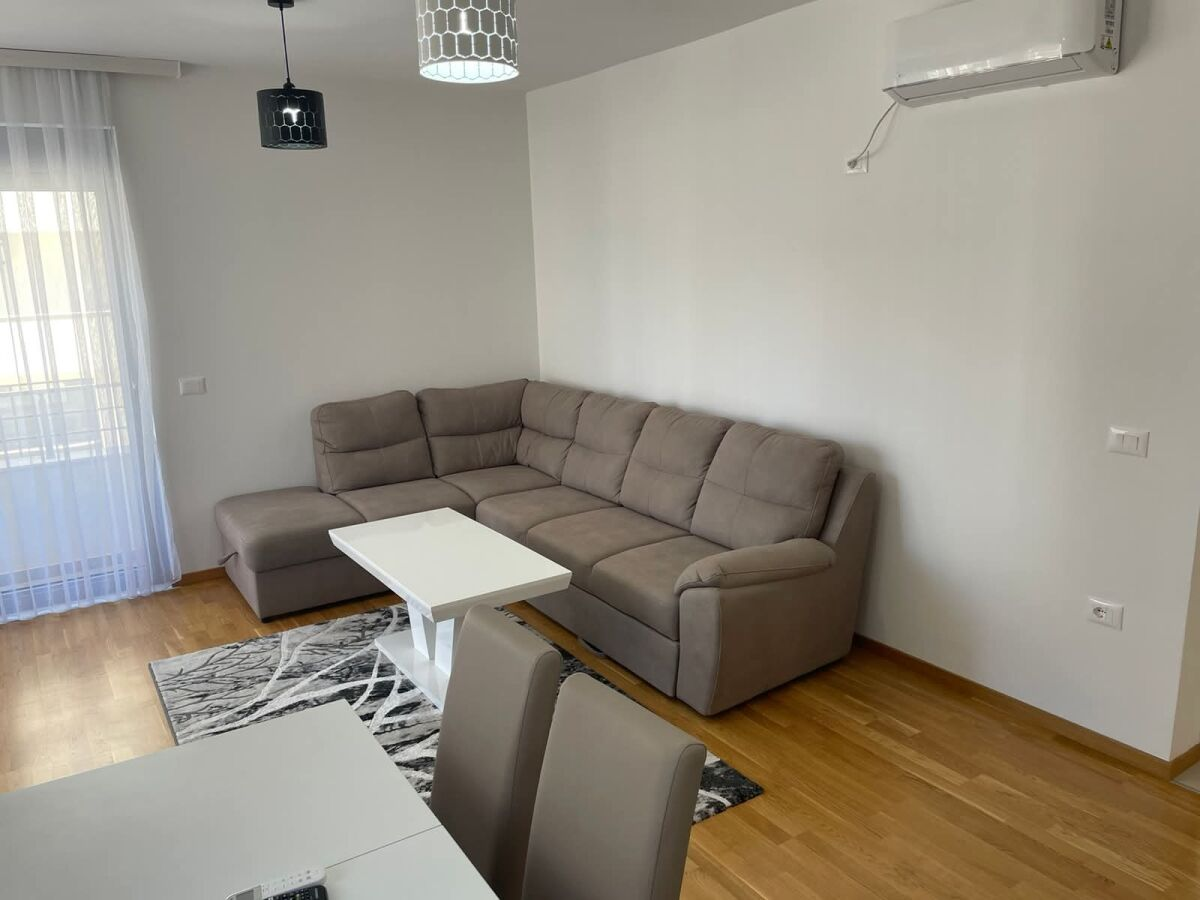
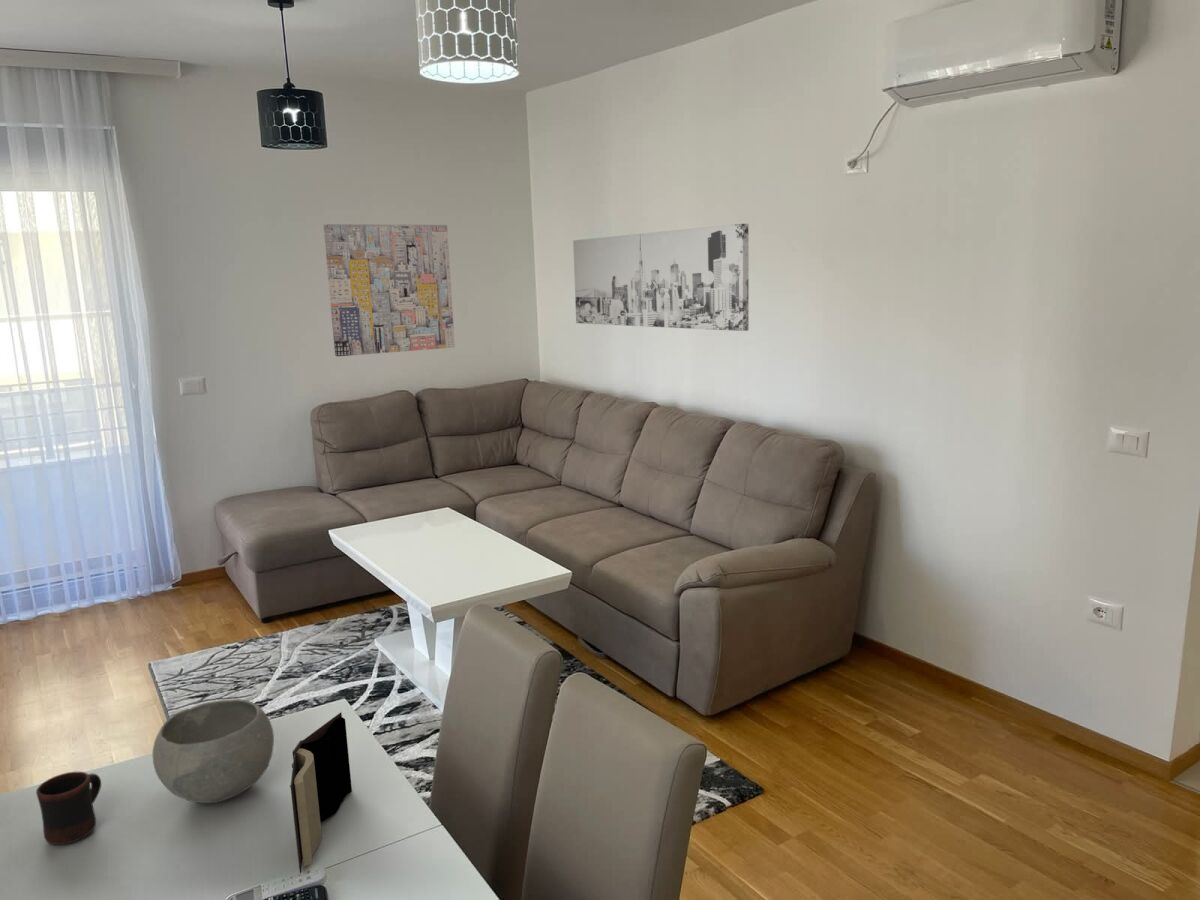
+ wall art (392, 289)
+ wall art (650, 280)
+ mug (75, 802)
+ book (313, 787)
+ bowl (215, 755)
